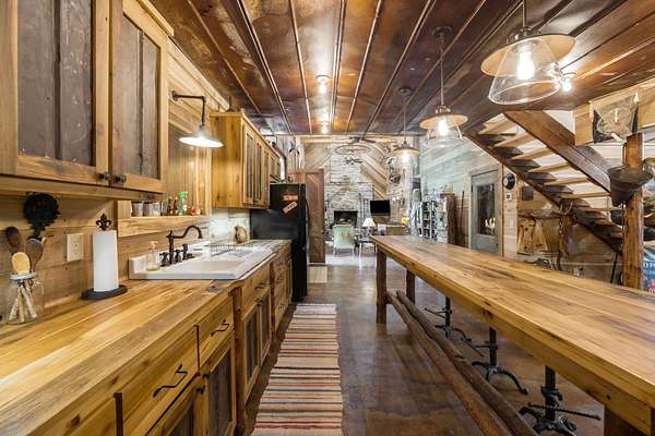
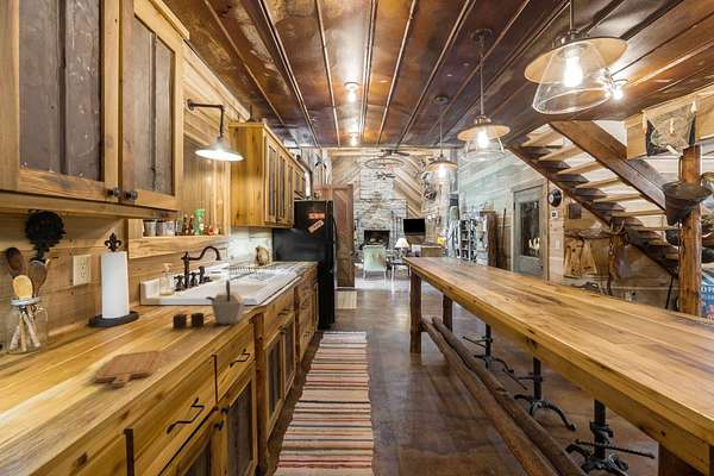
+ kettle (212, 302)
+ chopping board (130, 367)
